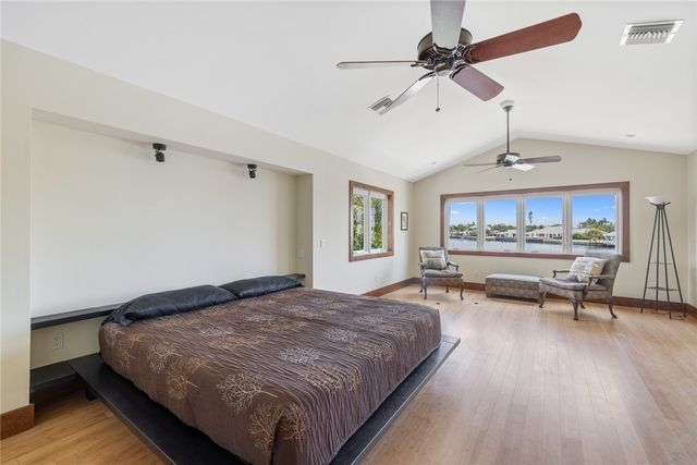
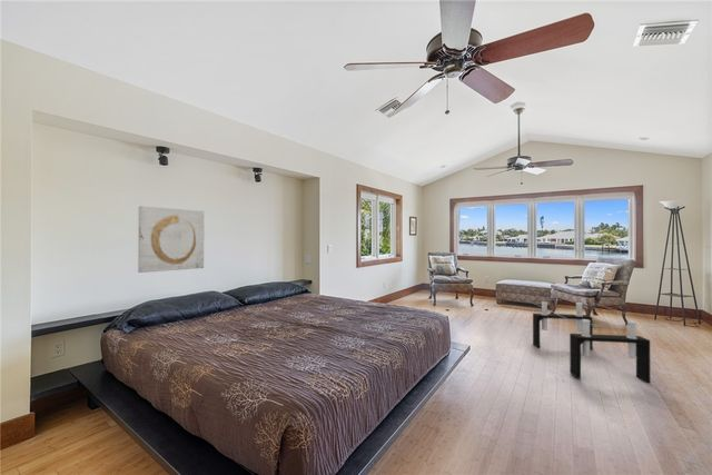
+ wall art (172, 239)
+ coffee table (582, 335)
